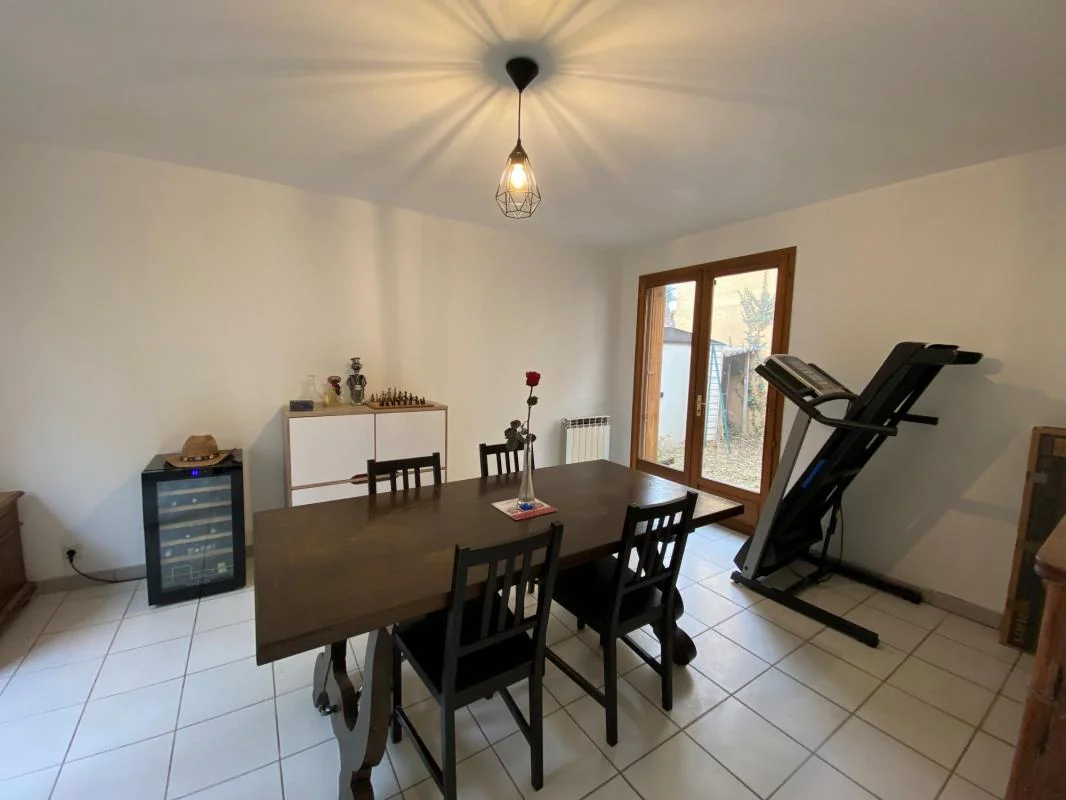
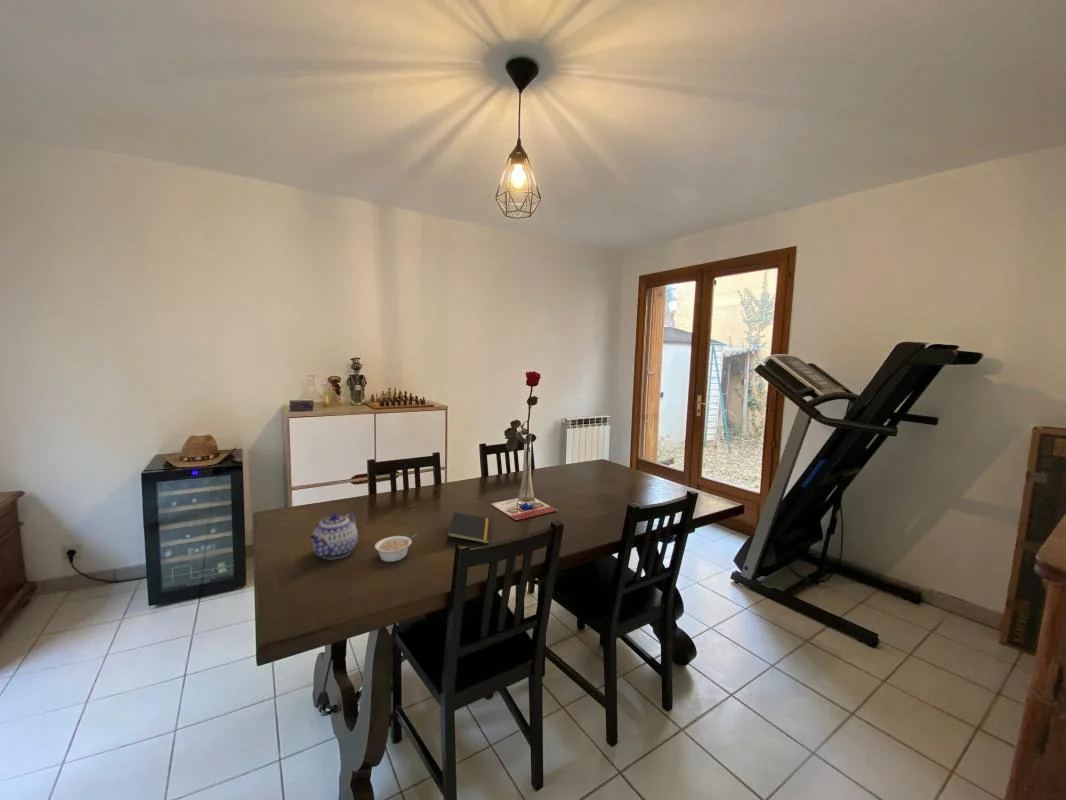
+ notepad (470, 526)
+ teapot (335, 533)
+ legume (394, 547)
